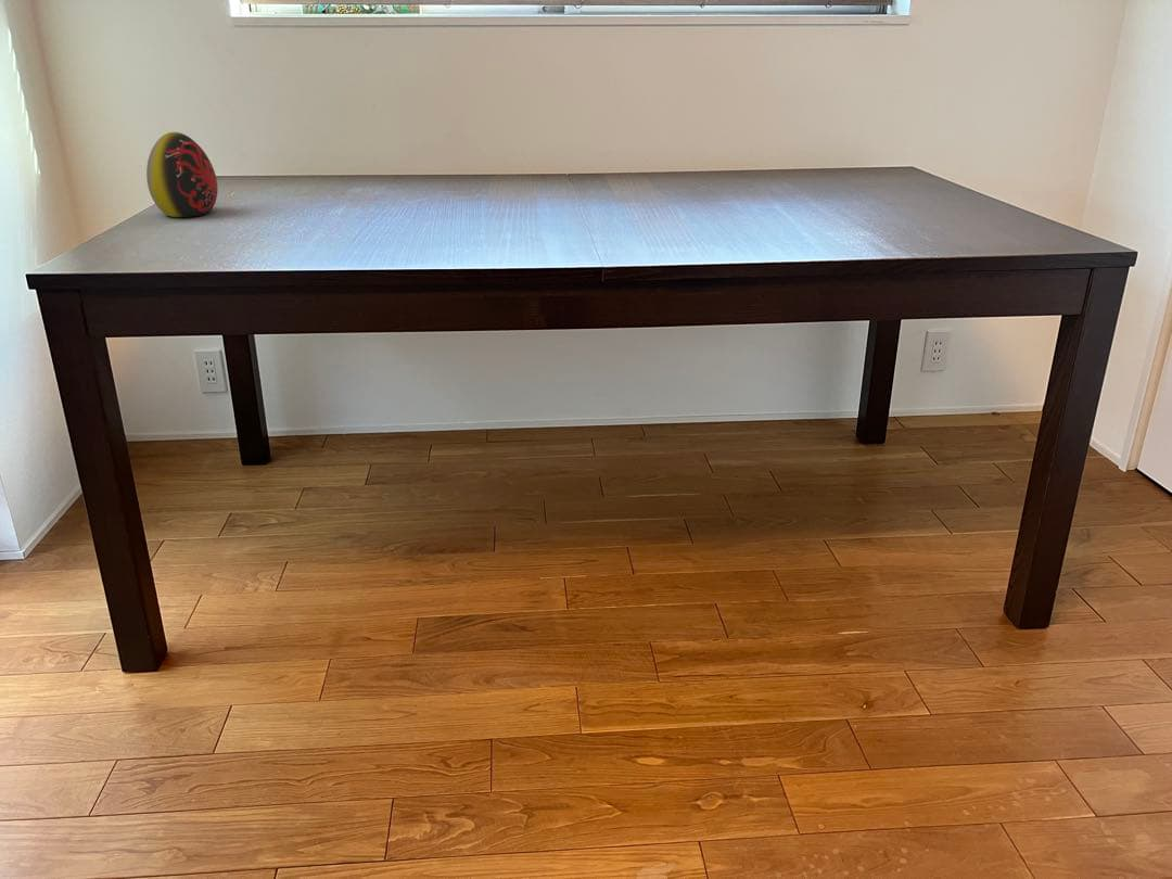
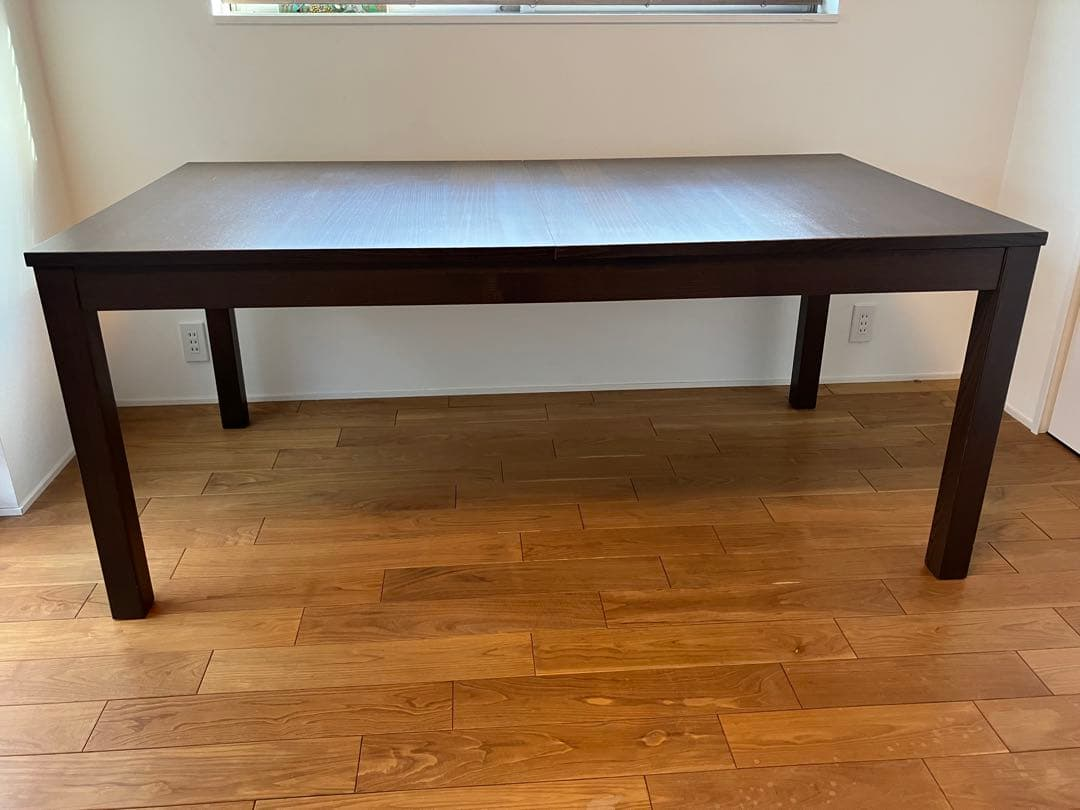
- decorative egg (180, 173)
